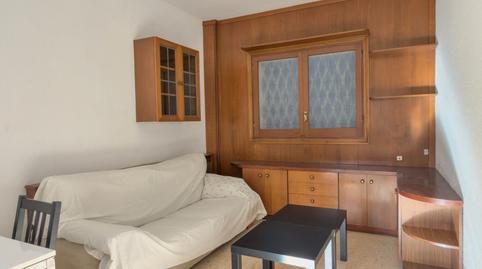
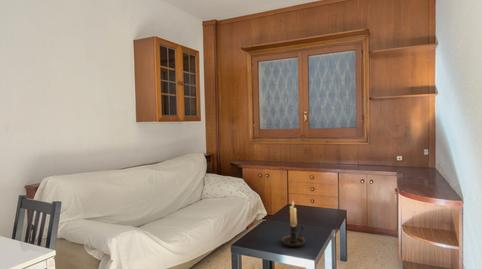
+ candle holder (295, 220)
